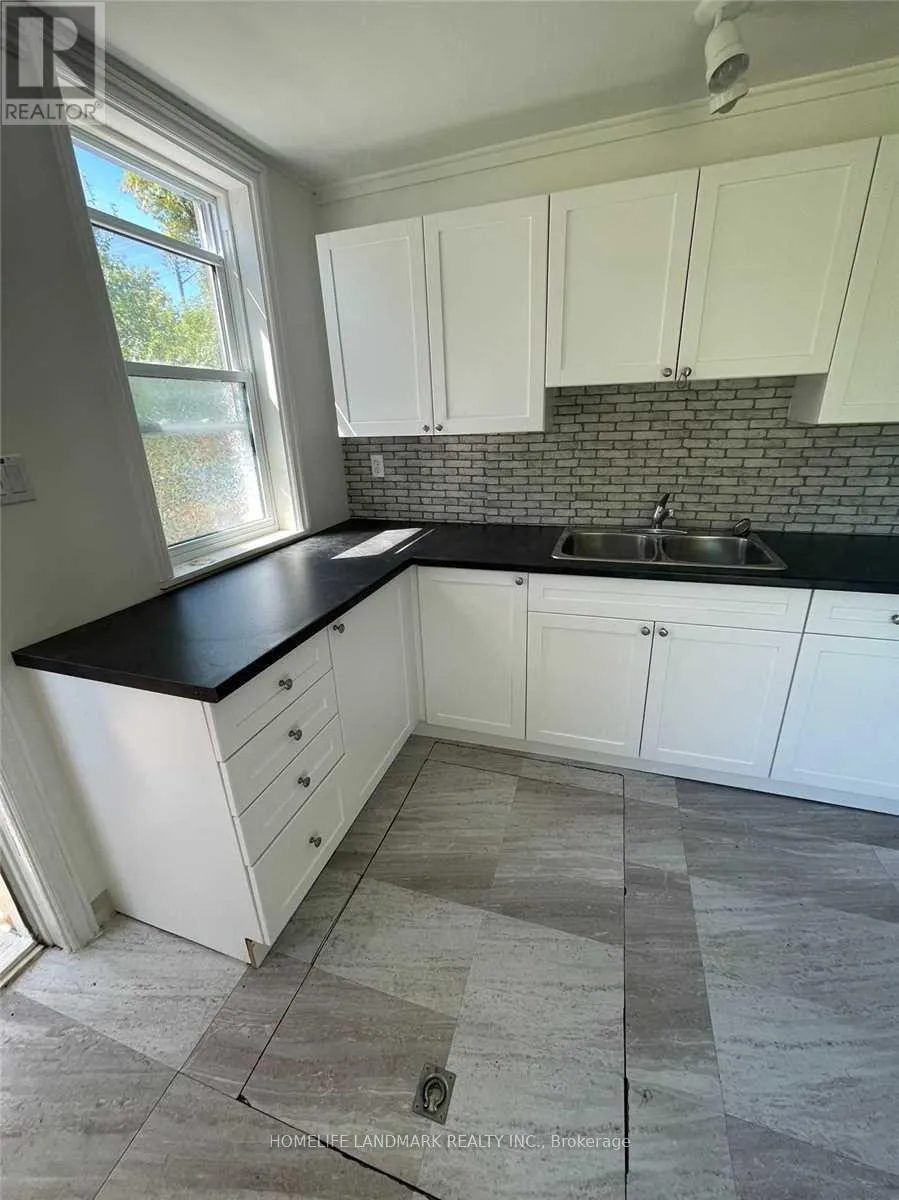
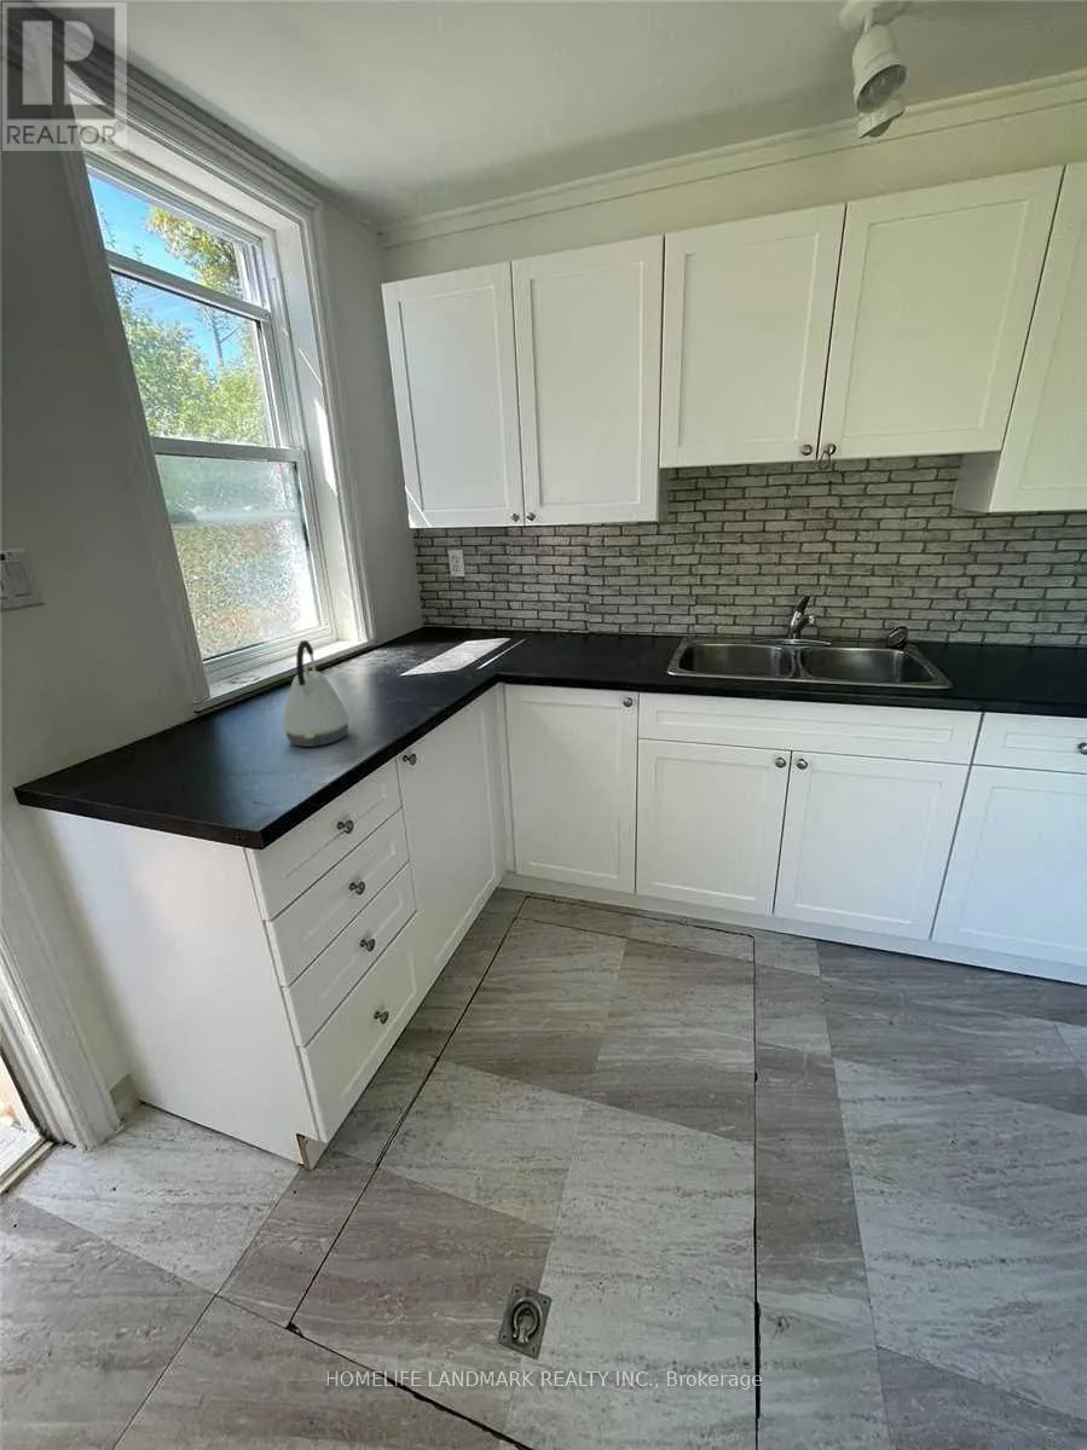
+ kettle (311, 690)
